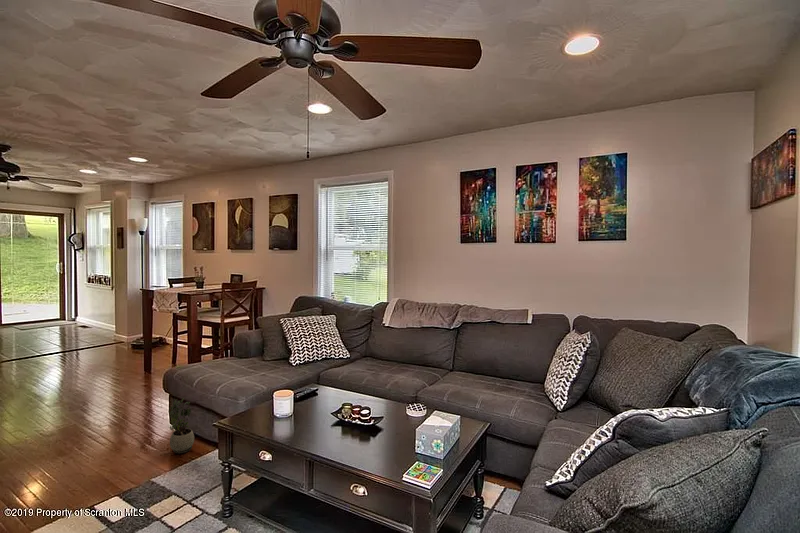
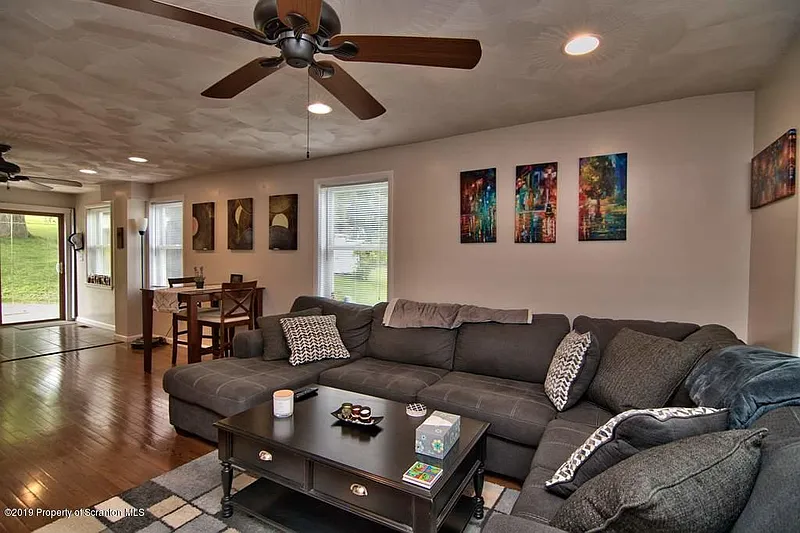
- potted plant (180, 426)
